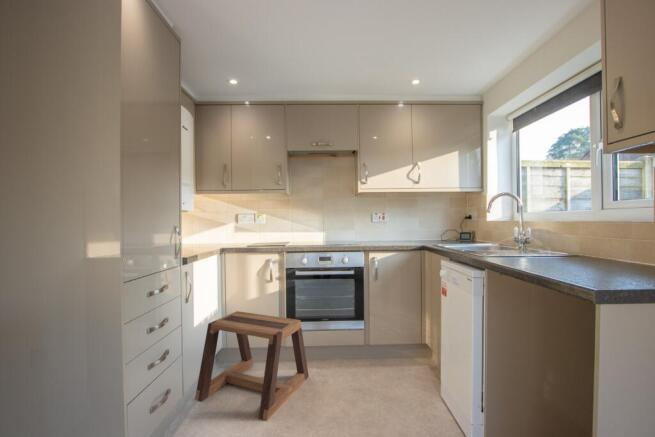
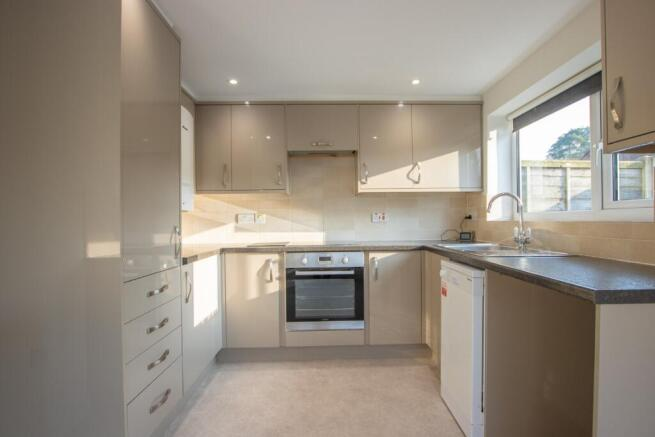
- stool (251, 356)
